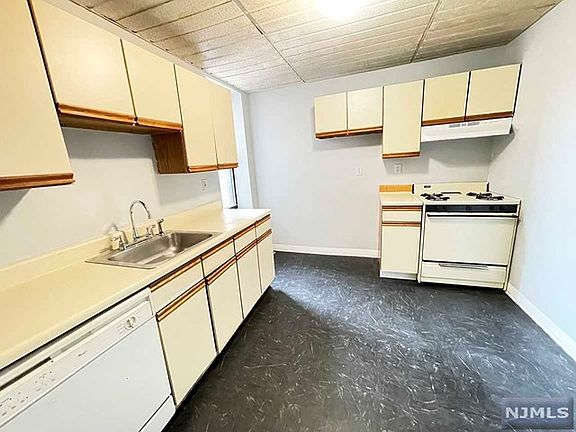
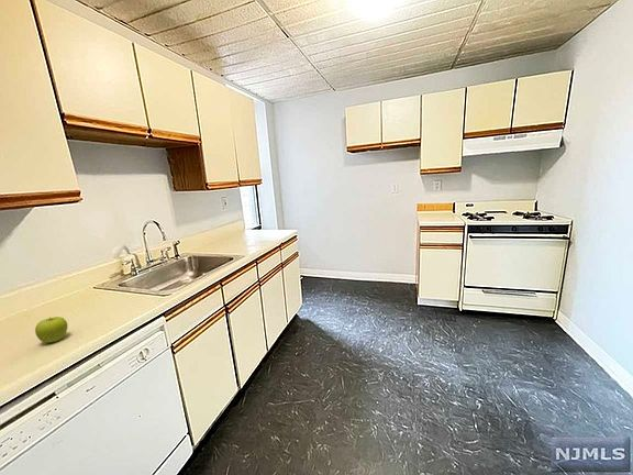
+ fruit (52, 329)
